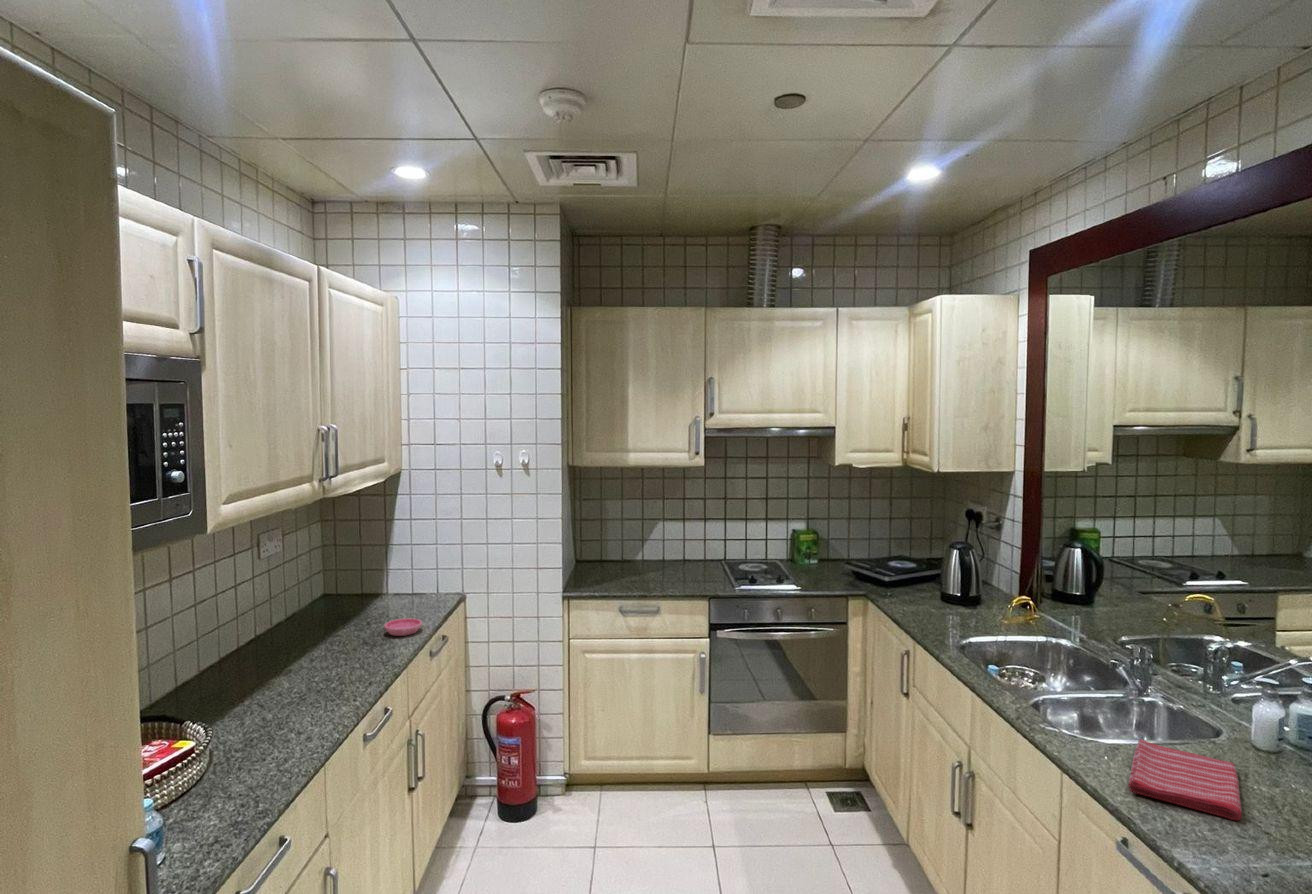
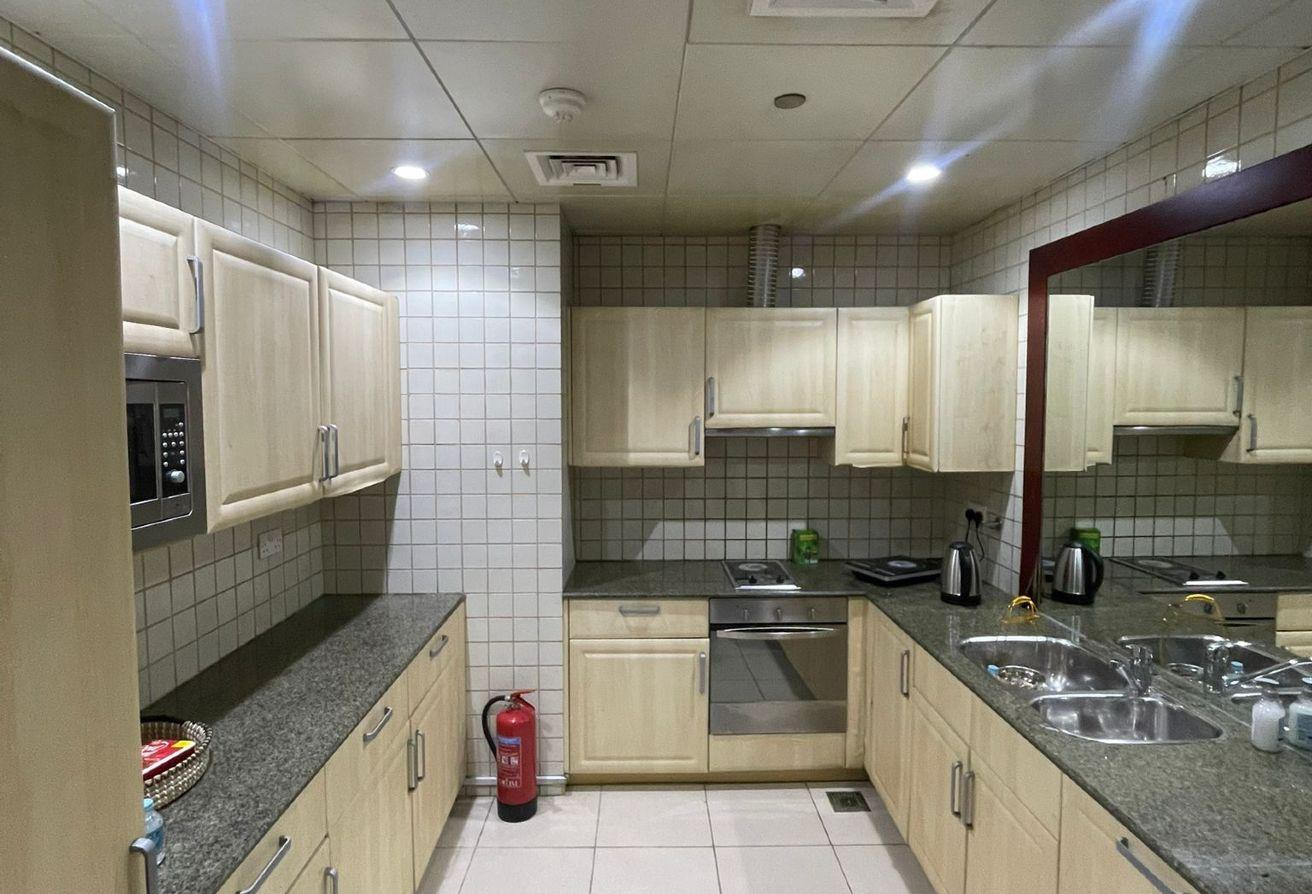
- saucer (403, 627)
- dish towel (1183, 775)
